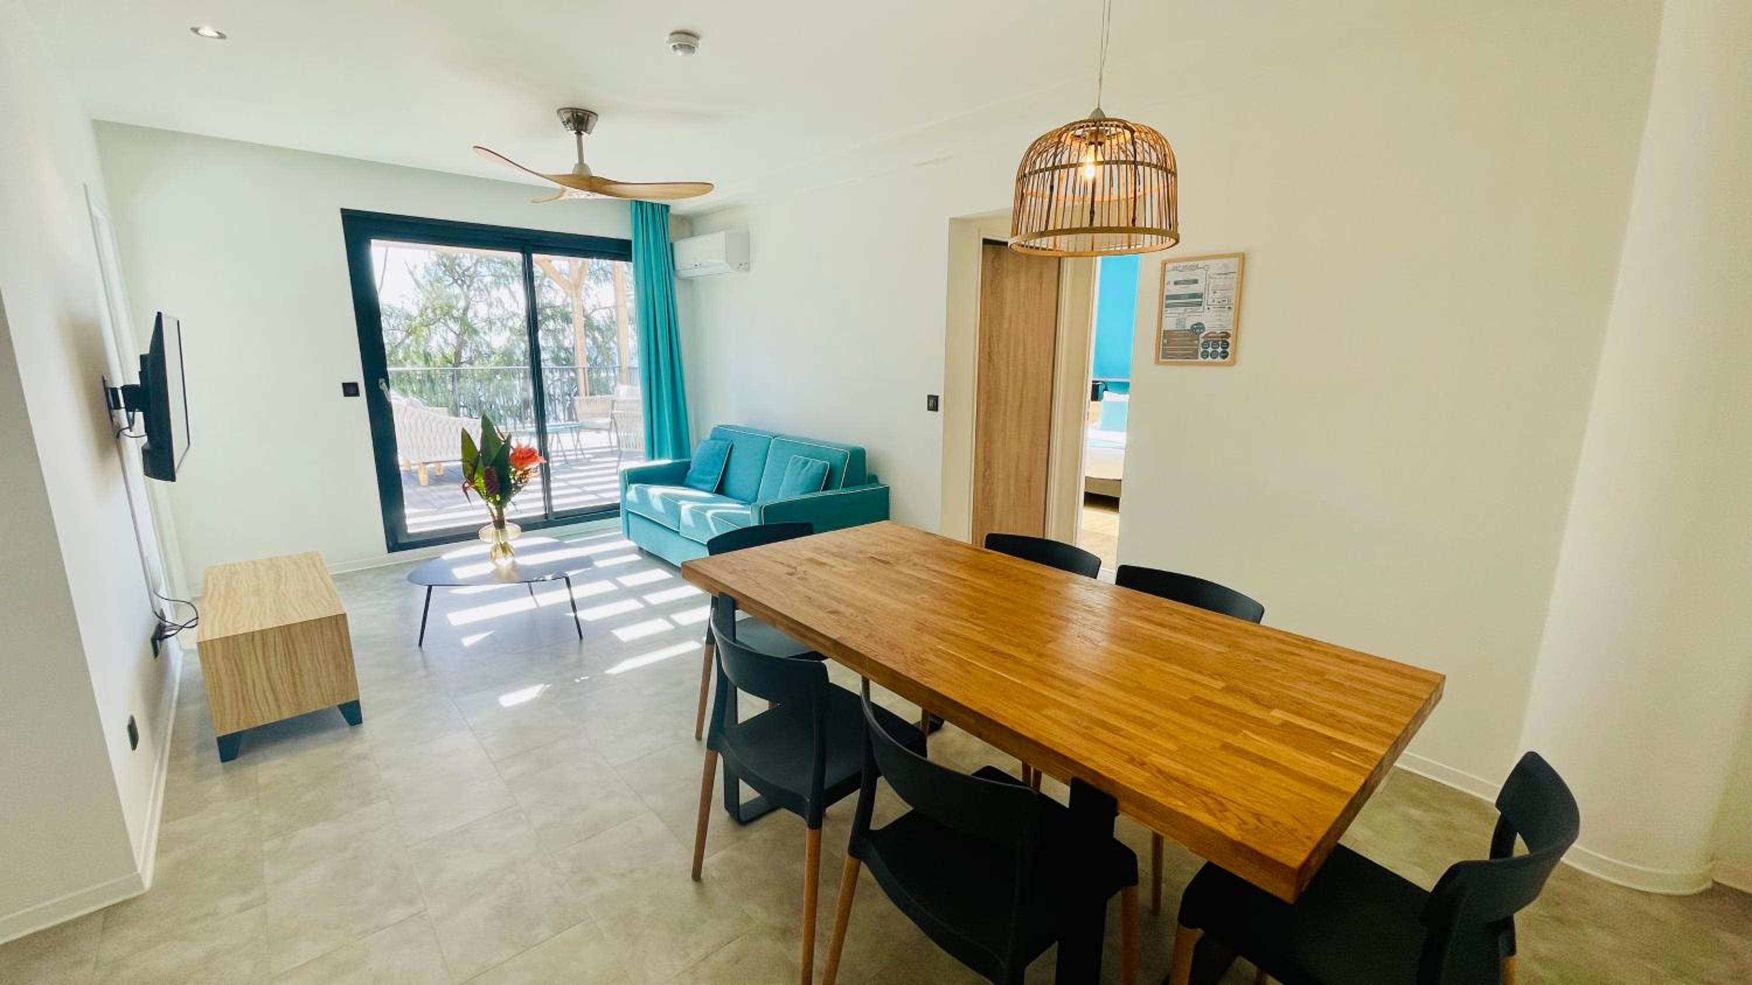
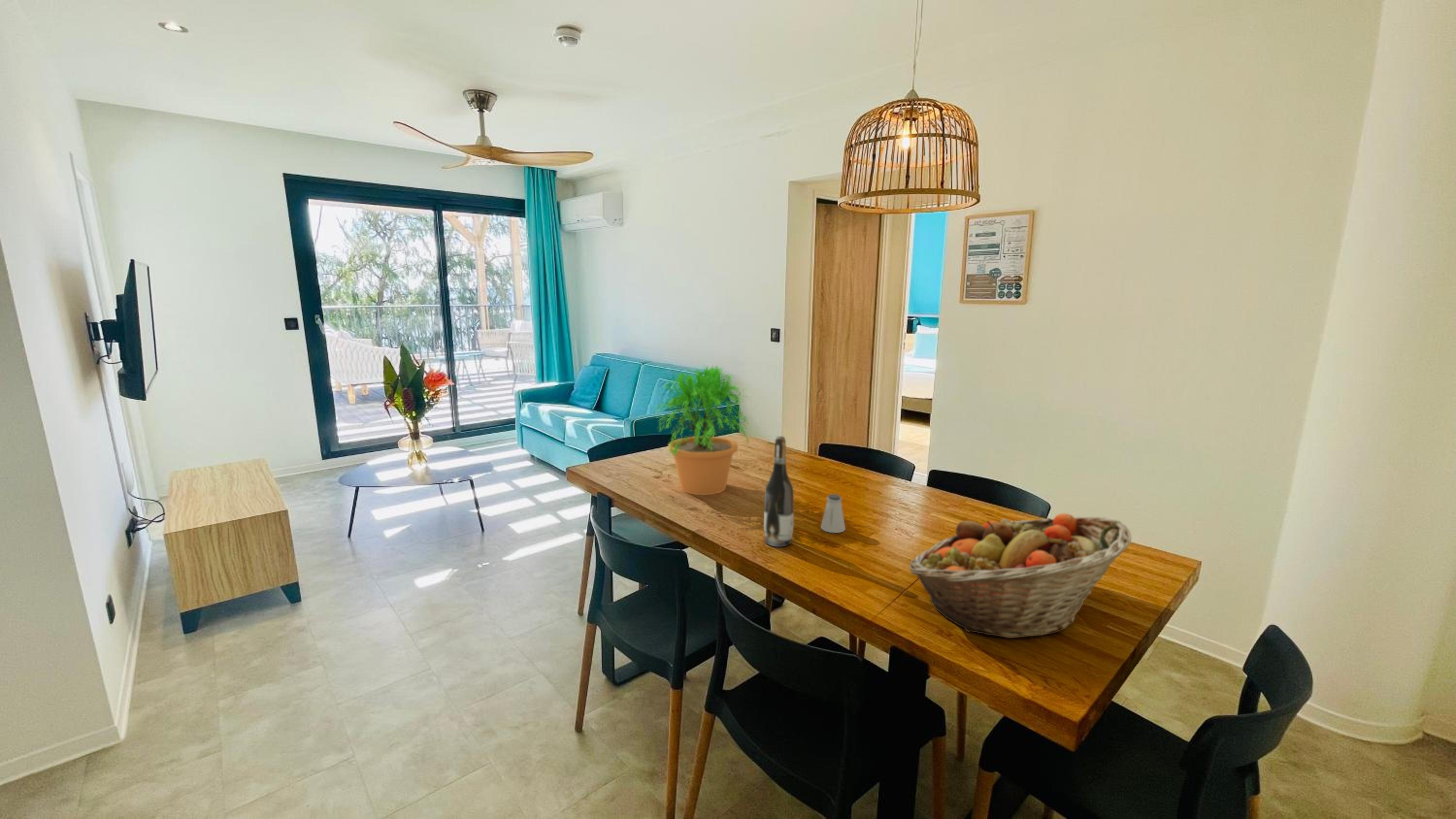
+ wine bottle (779, 490)
+ fruit basket (1015, 562)
+ potted plant (701, 426)
+ saltshaker (833, 512)
